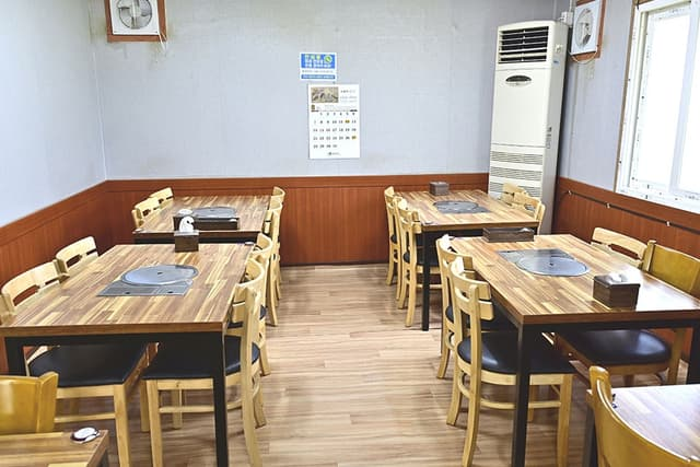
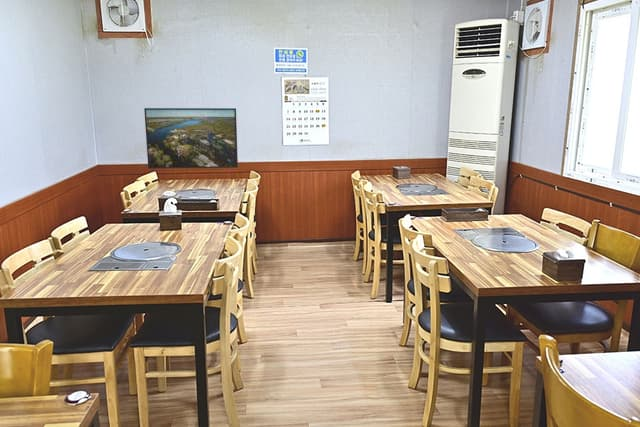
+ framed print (192, 138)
